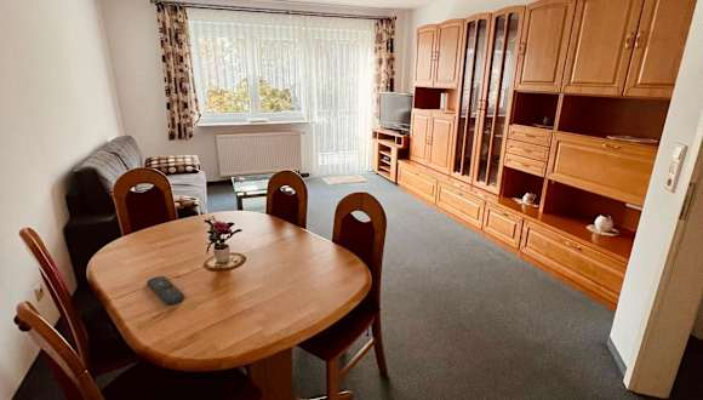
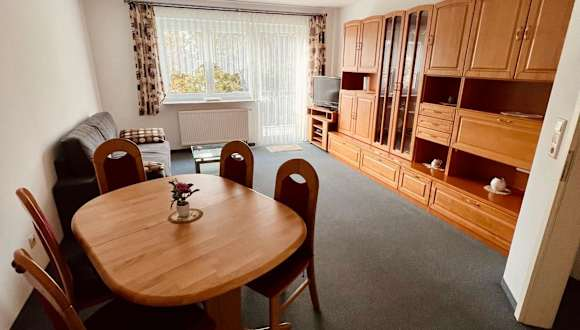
- remote control (165, 288)
